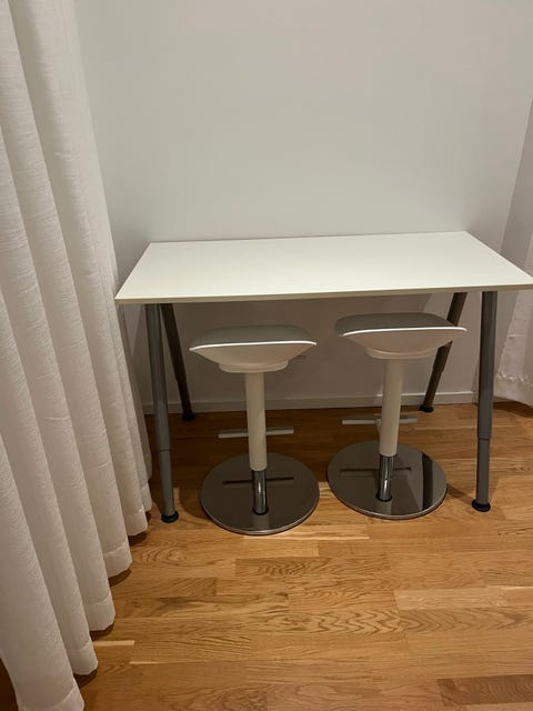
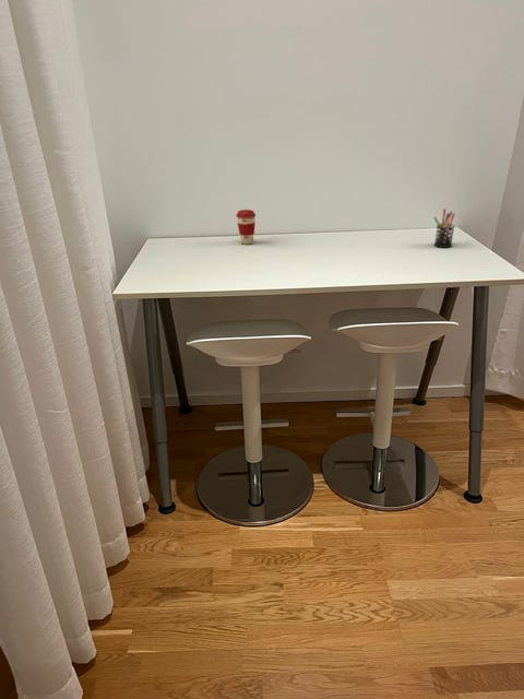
+ coffee cup (246, 227)
+ pen holder (442, 227)
